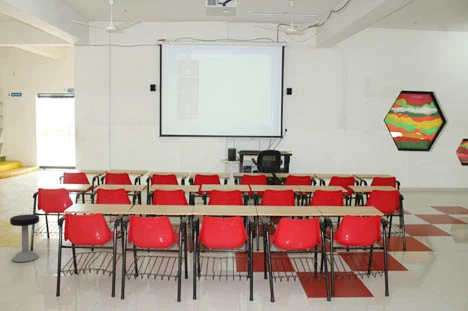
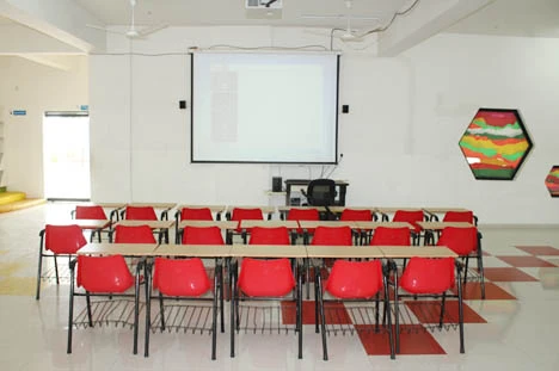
- stool (25, 237)
